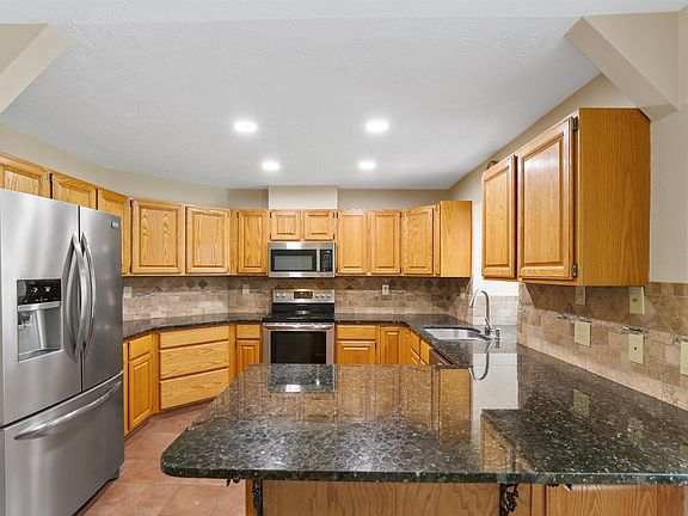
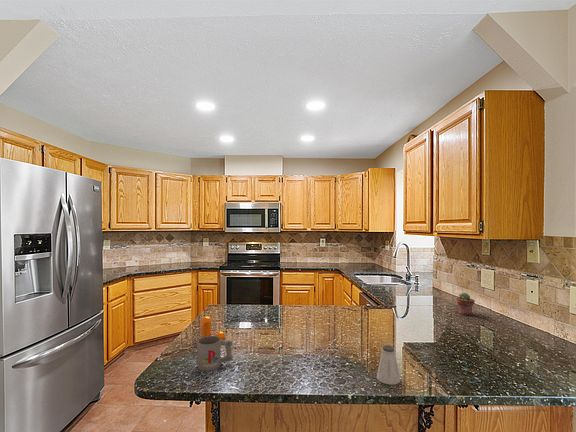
+ saltshaker (388, 363)
+ potted succulent (465, 303)
+ mug (215, 351)
+ pepper shaker (210, 327)
